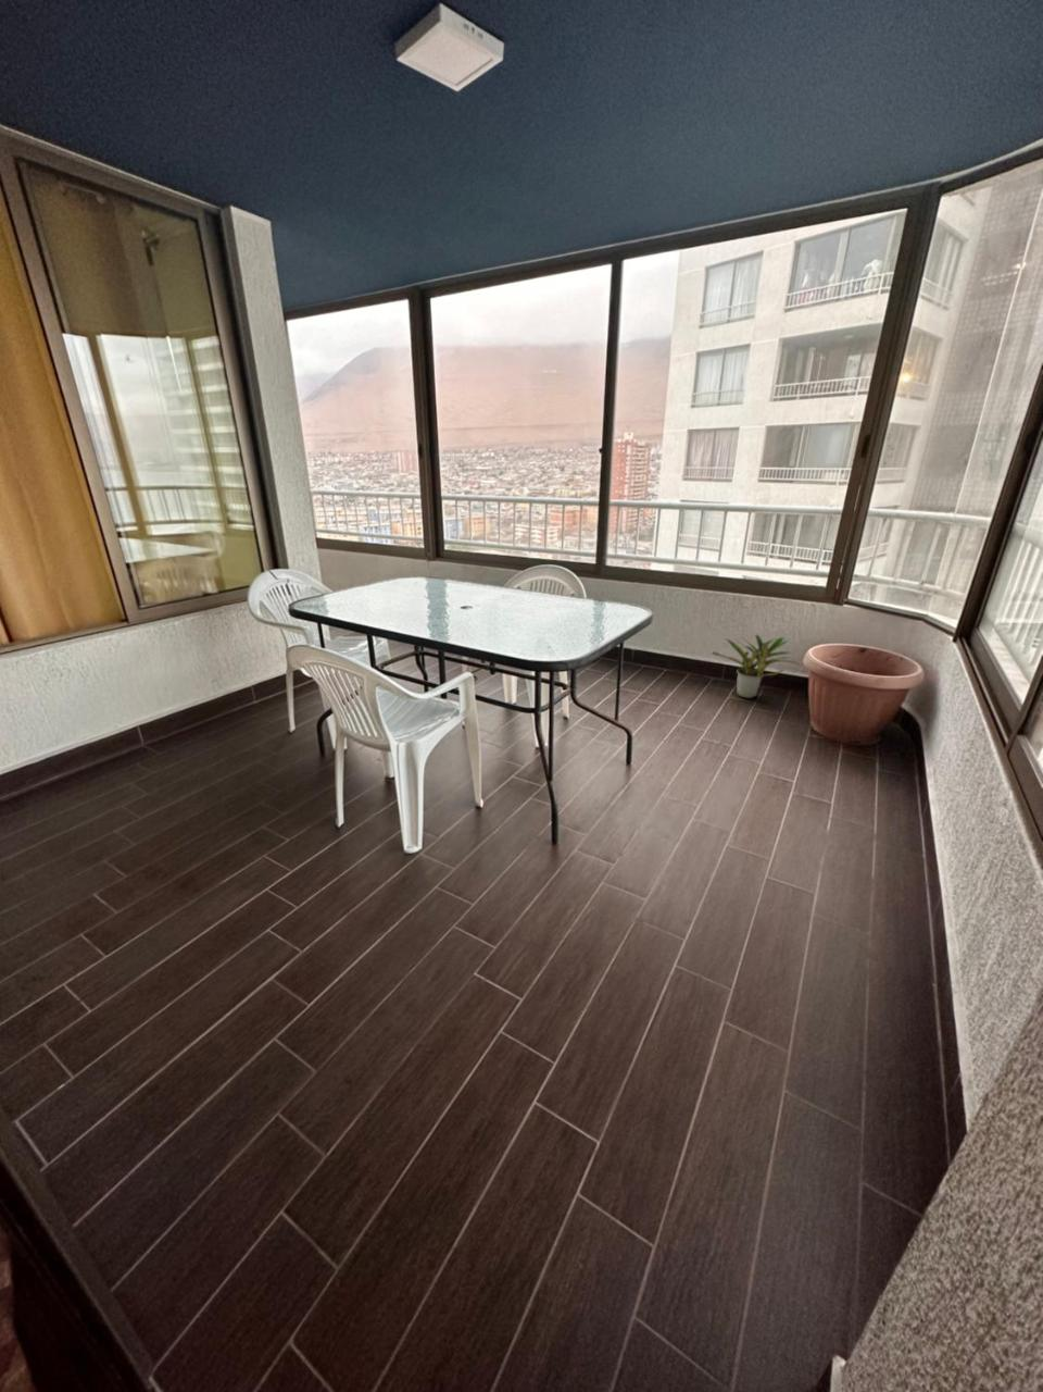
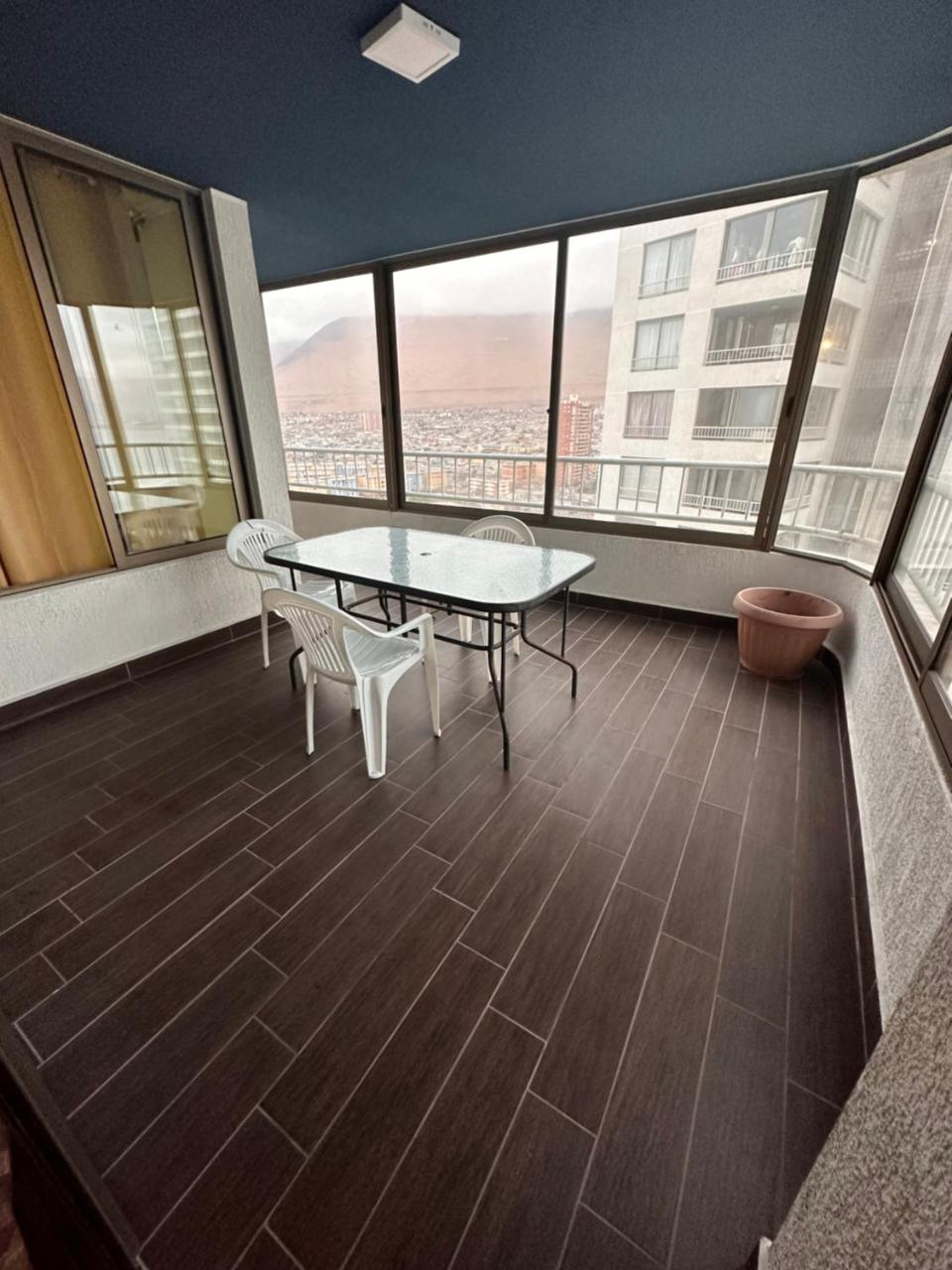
- potted plant (755, 665)
